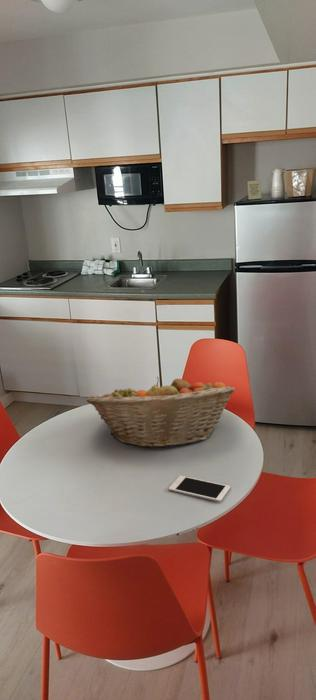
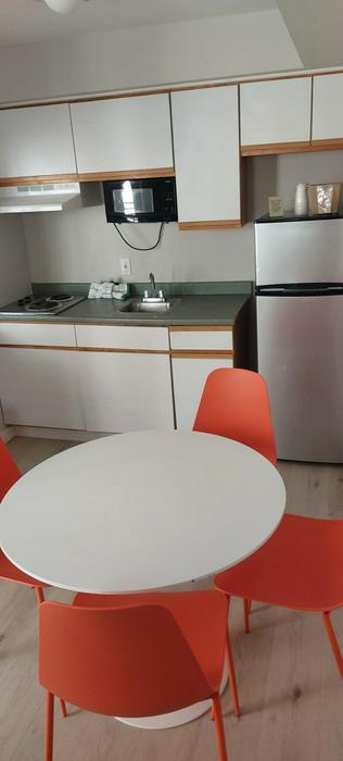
- fruit basket (161, 404)
- cell phone (199, 488)
